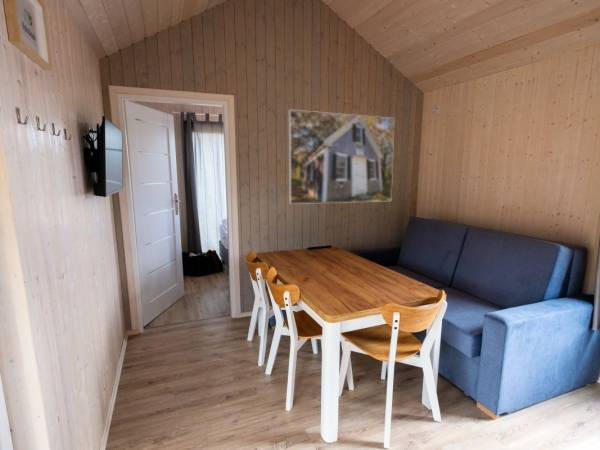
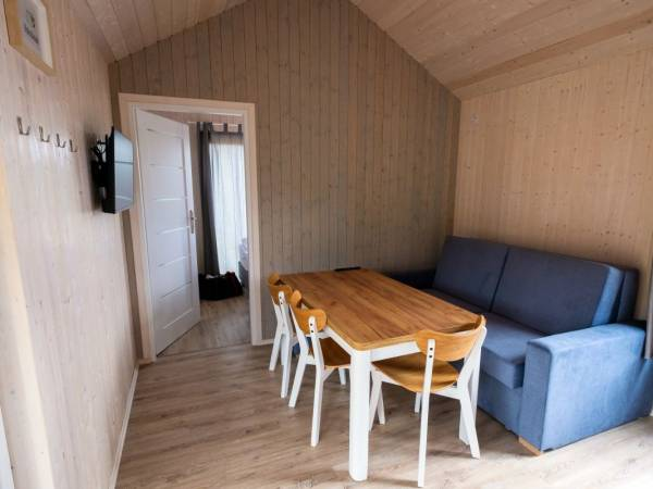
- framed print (344, 159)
